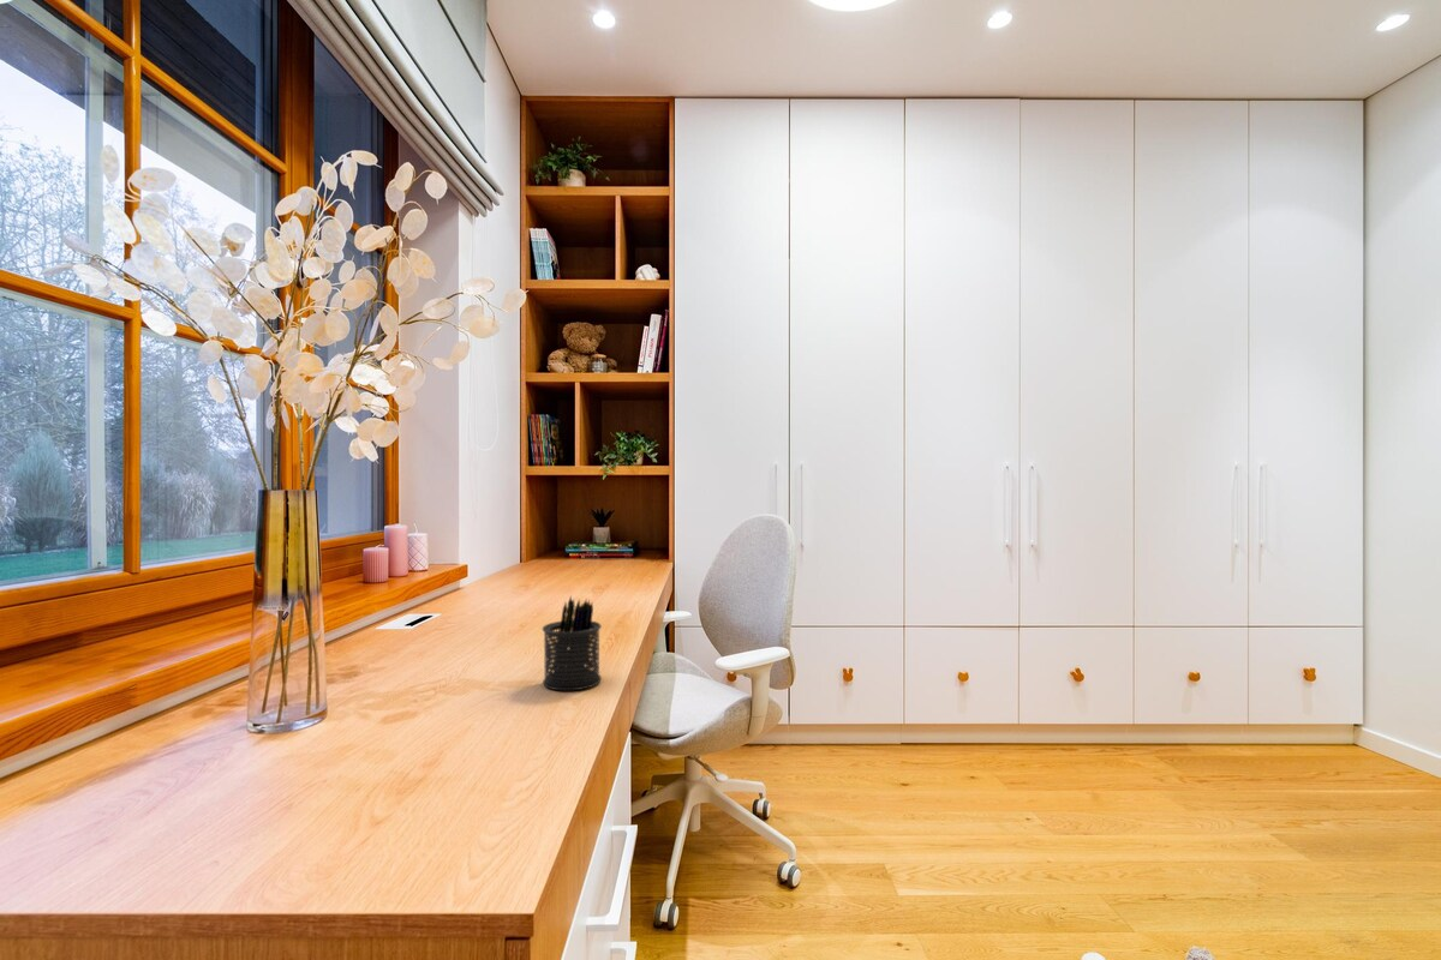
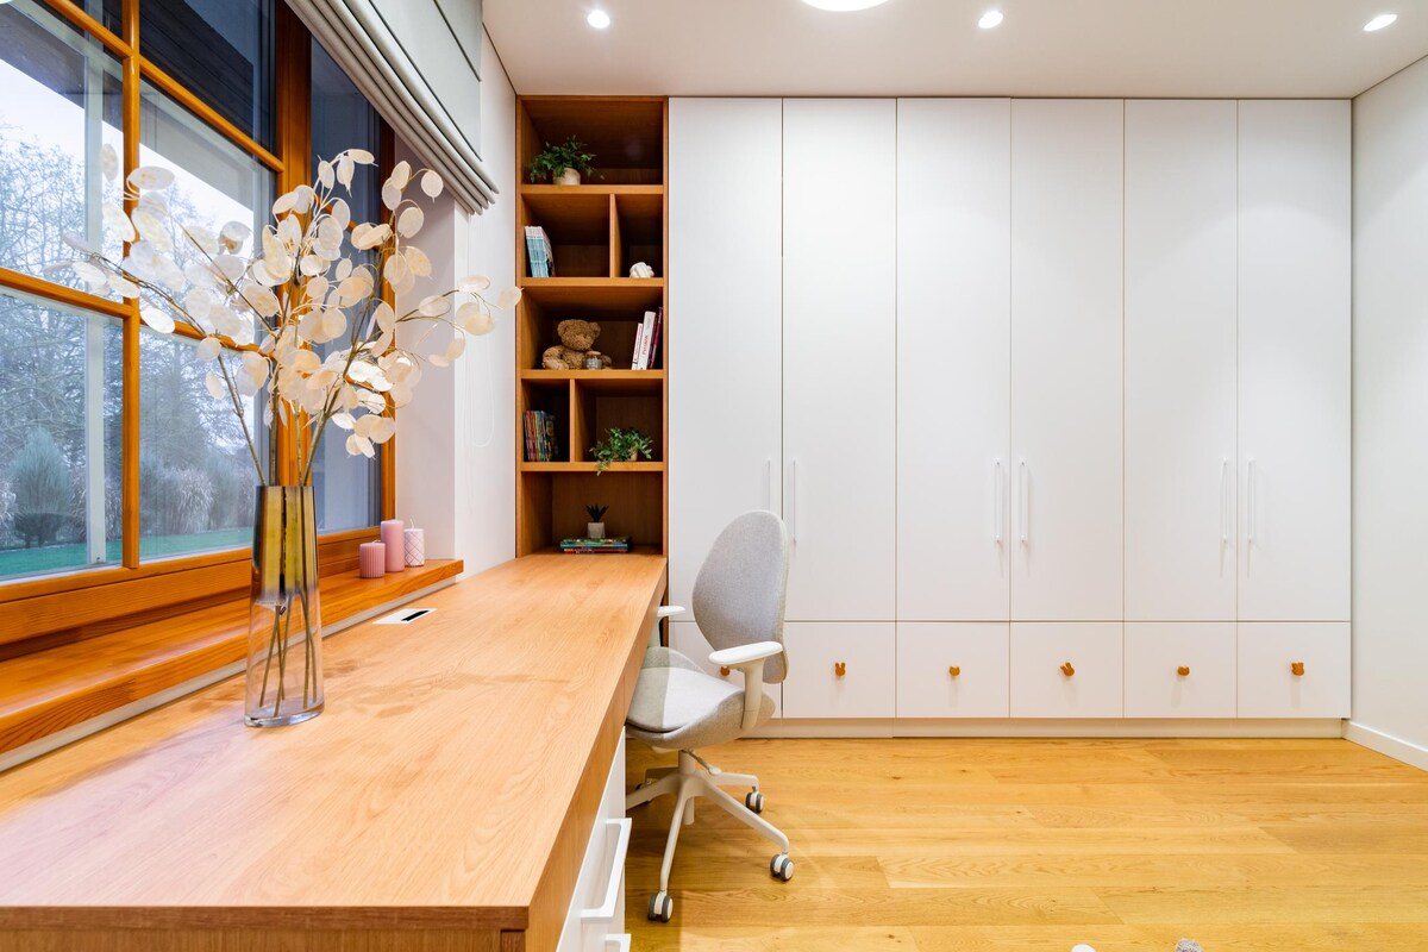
- pen holder (572, 640)
